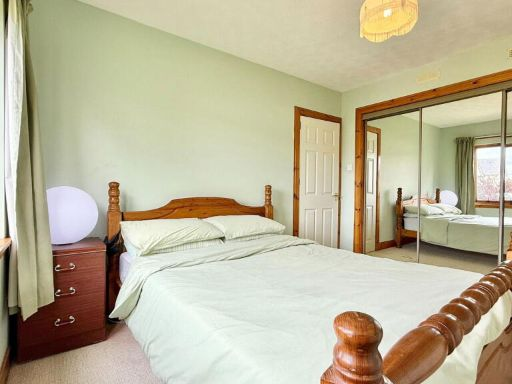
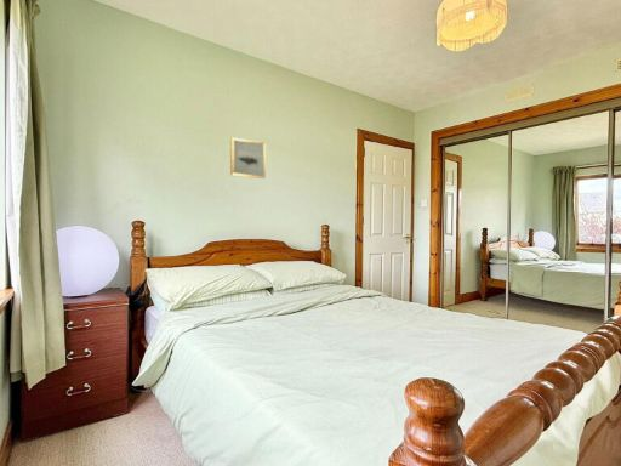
+ wall art (247, 158)
